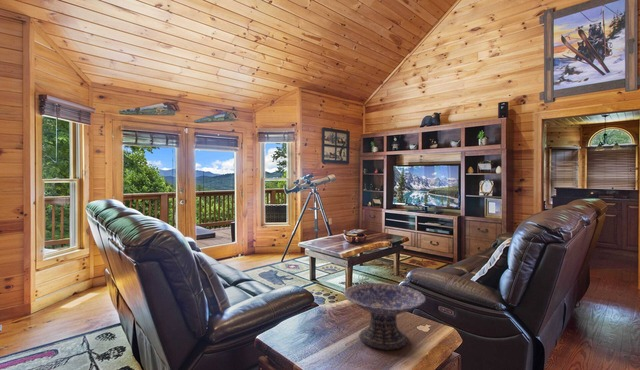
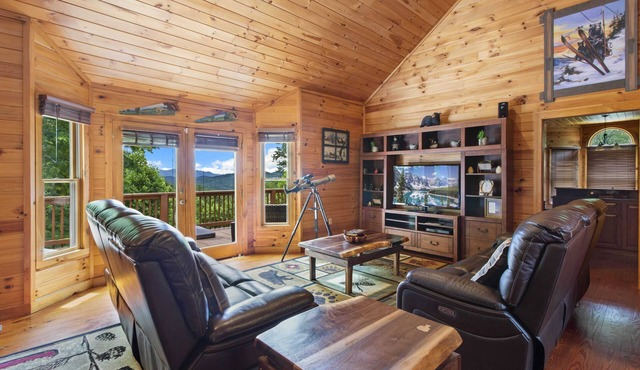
- decorative bowl (383, 315)
